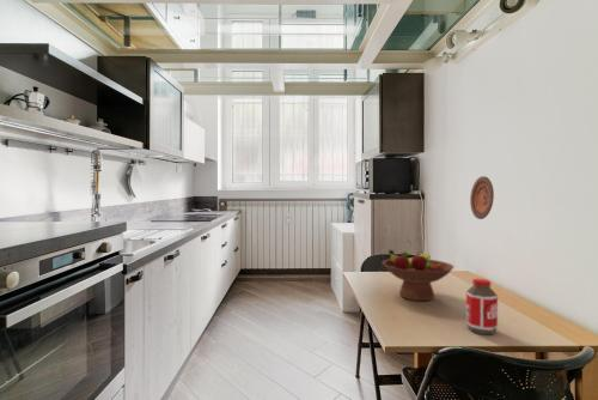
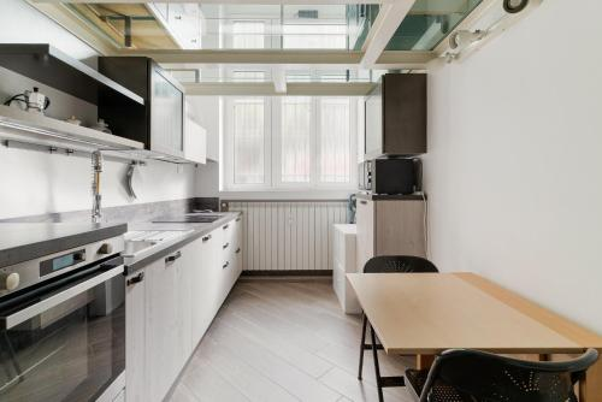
- fruit bowl (416, 273)
- bottle (481, 304)
- decorative plate (482, 198)
